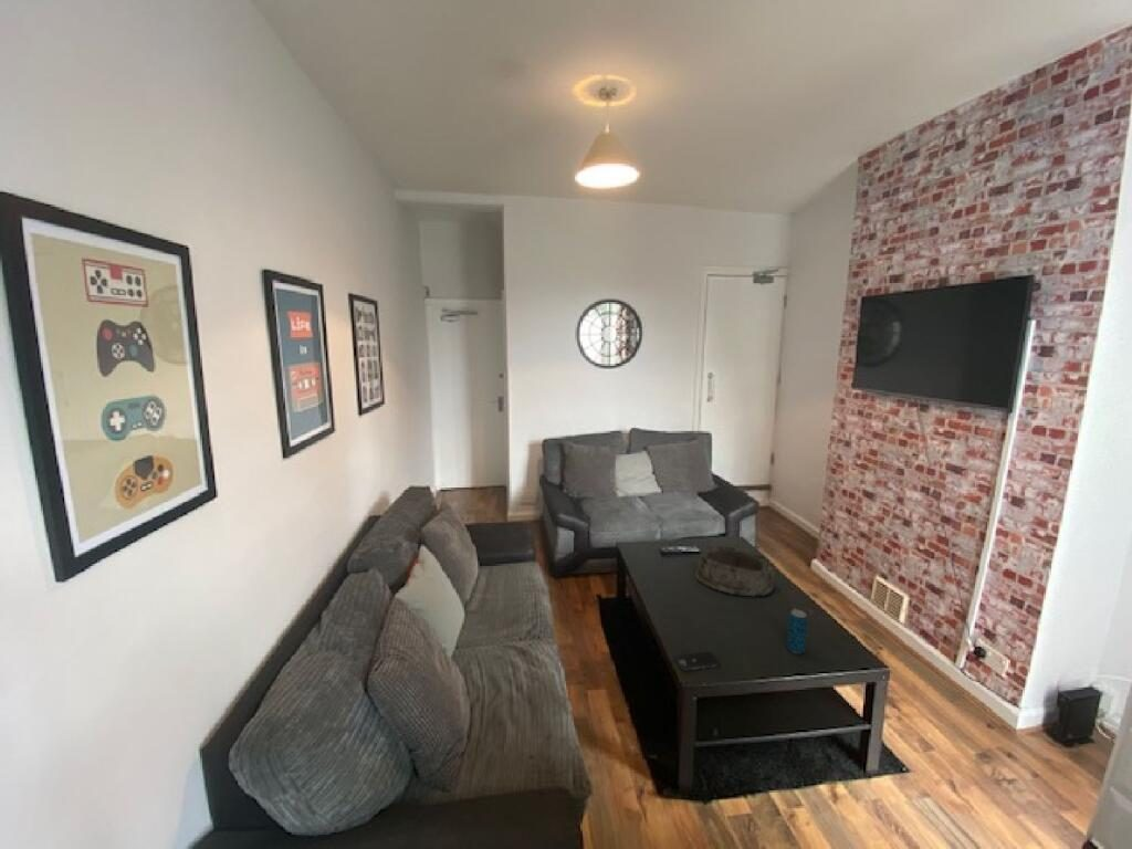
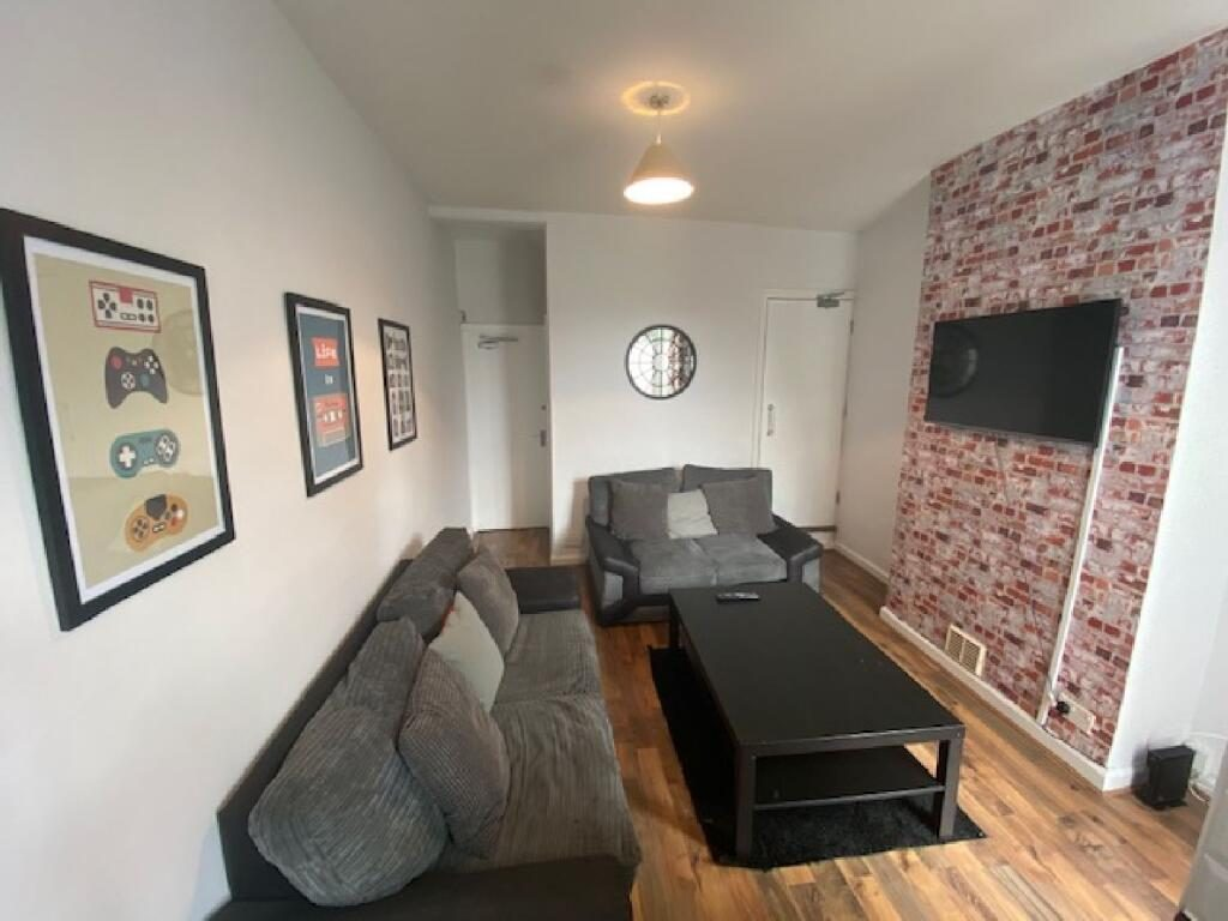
- beverage can (797, 631)
- smartphone (696, 660)
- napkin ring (733, 567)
